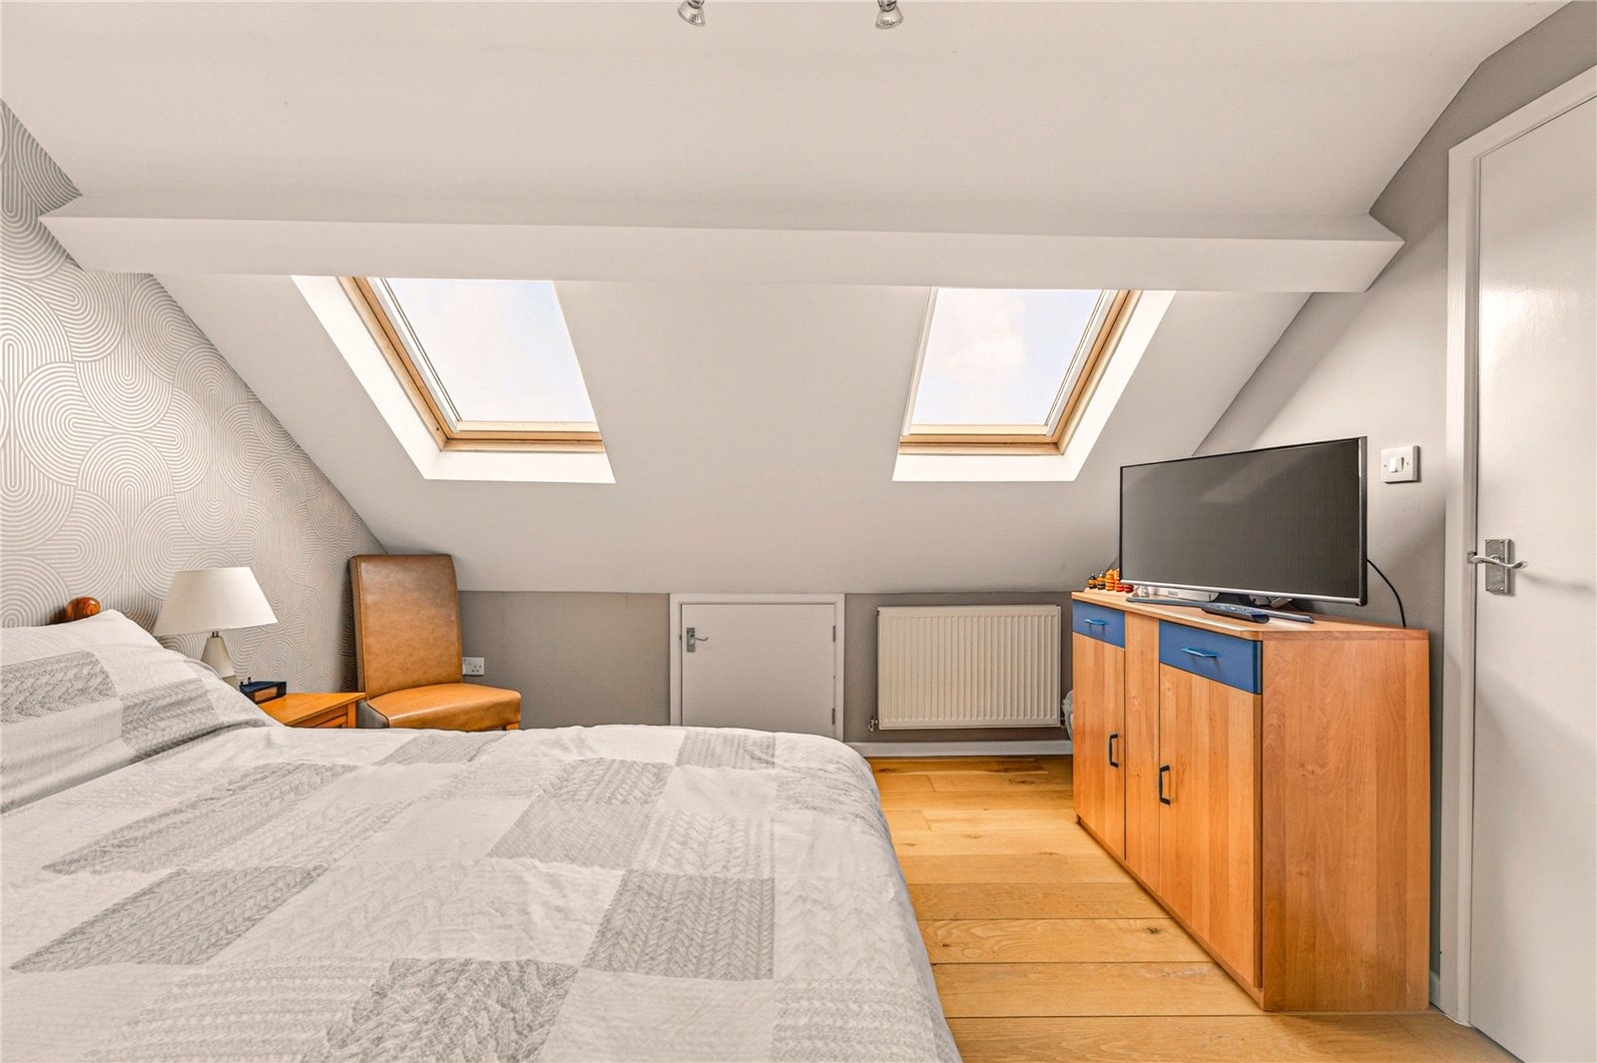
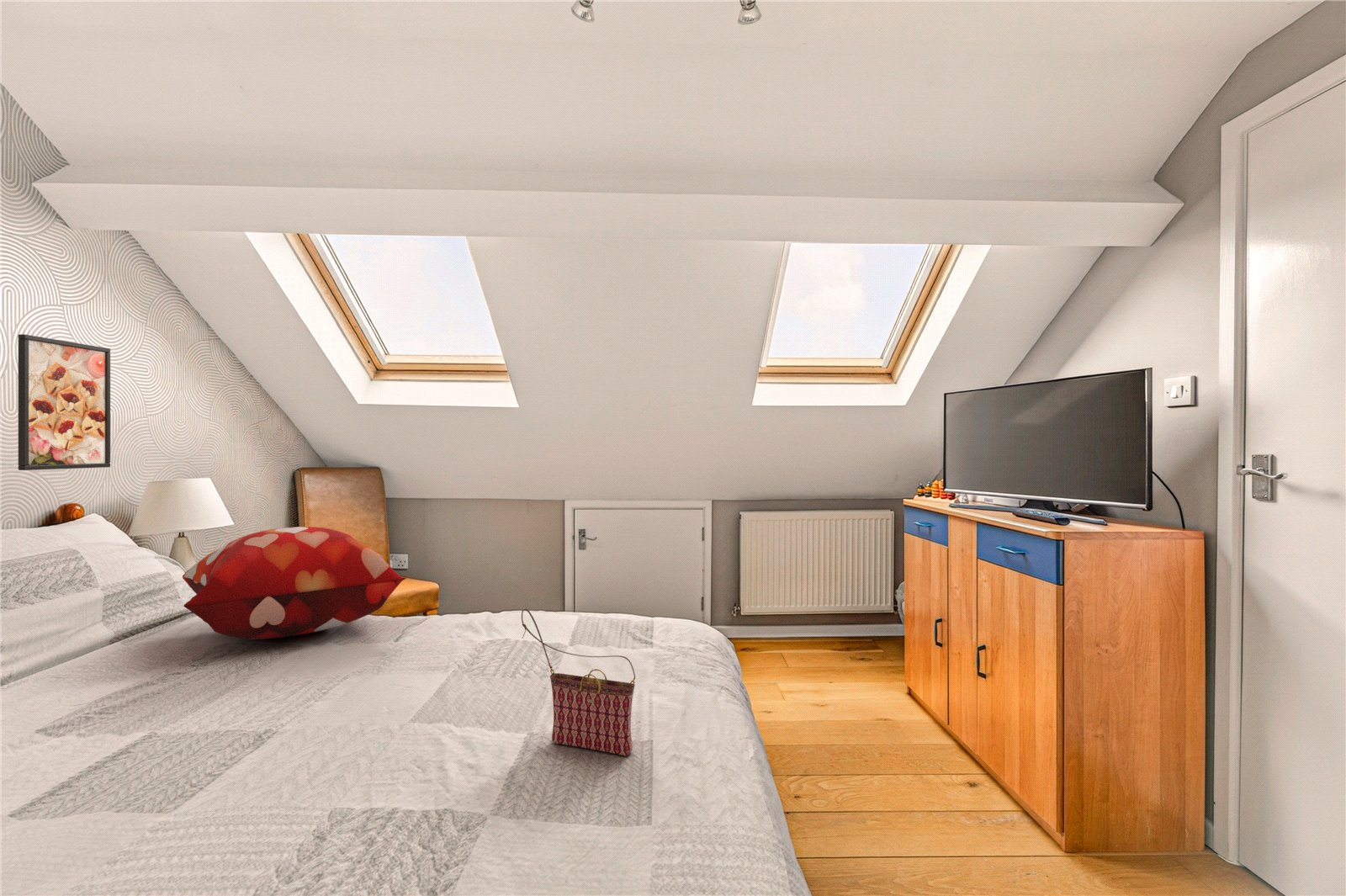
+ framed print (67, 405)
+ decorative pillow (294, 578)
+ handbag (577, 680)
